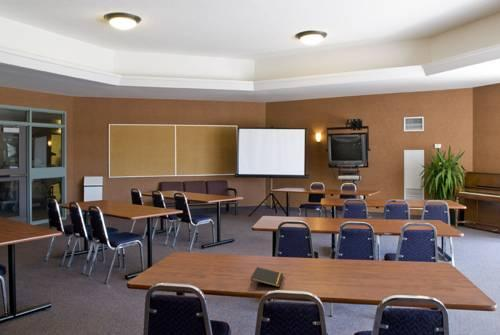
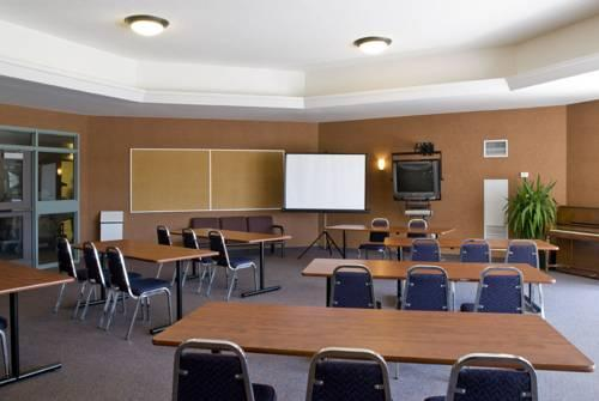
- notepad (267, 276)
